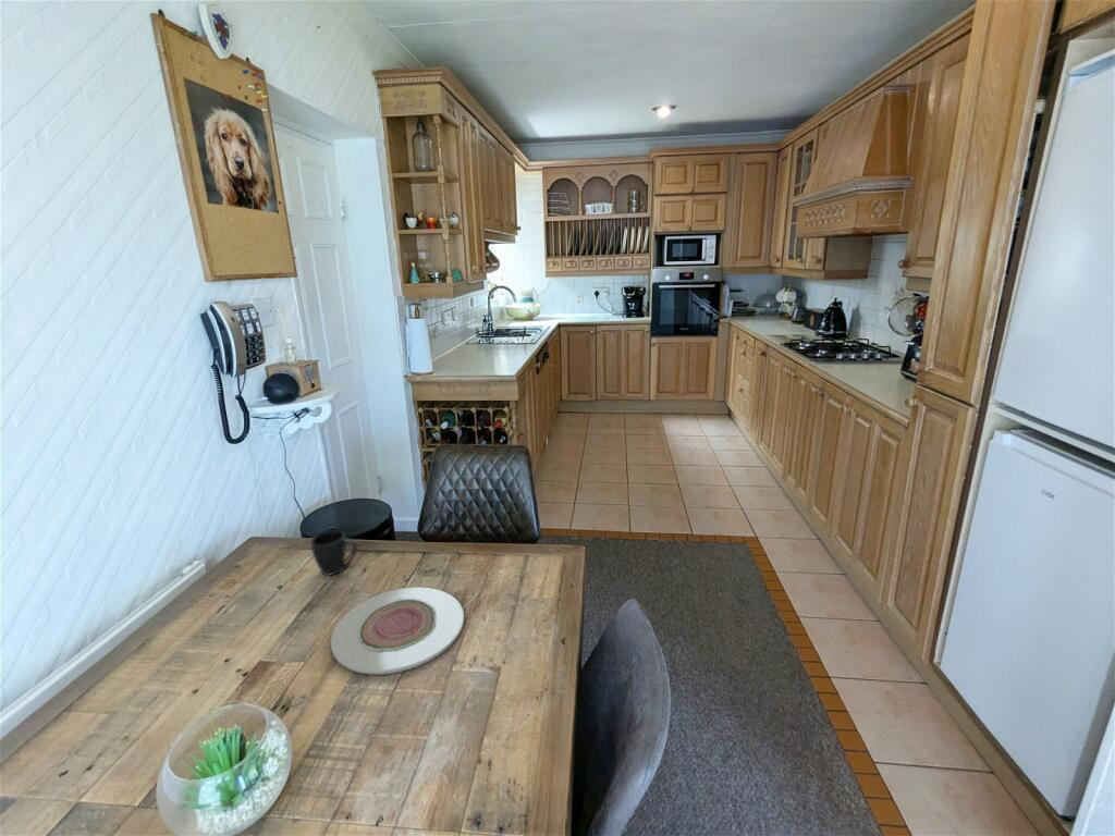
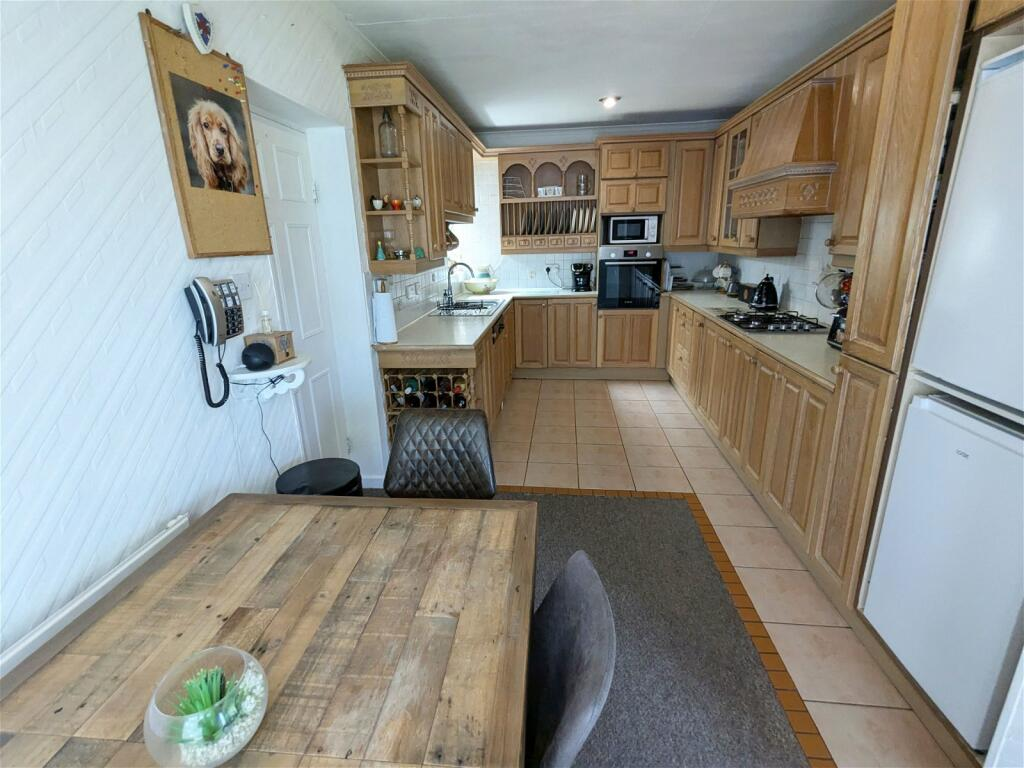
- plate (400, 624)
- mug (336, 554)
